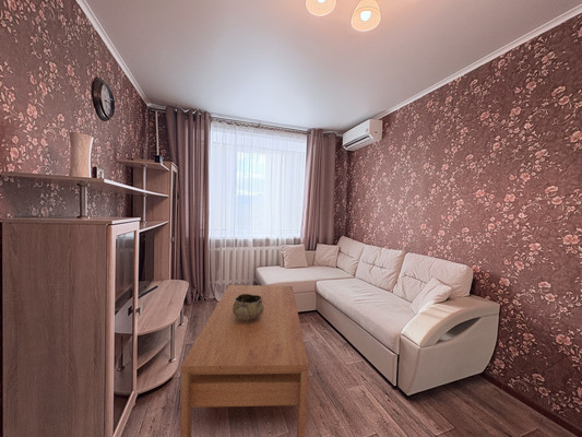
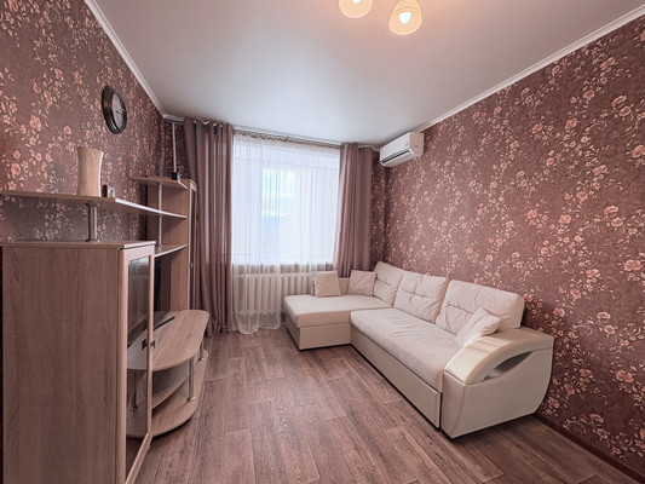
- coffee table (254, 343)
- decorative bowl (248, 307)
